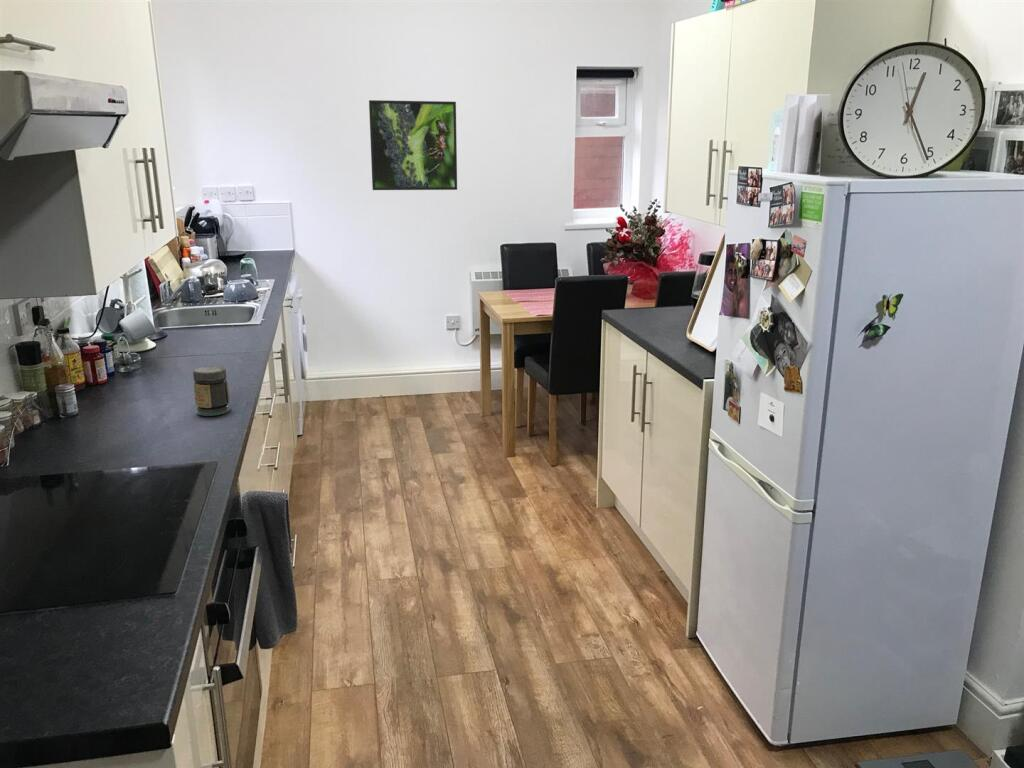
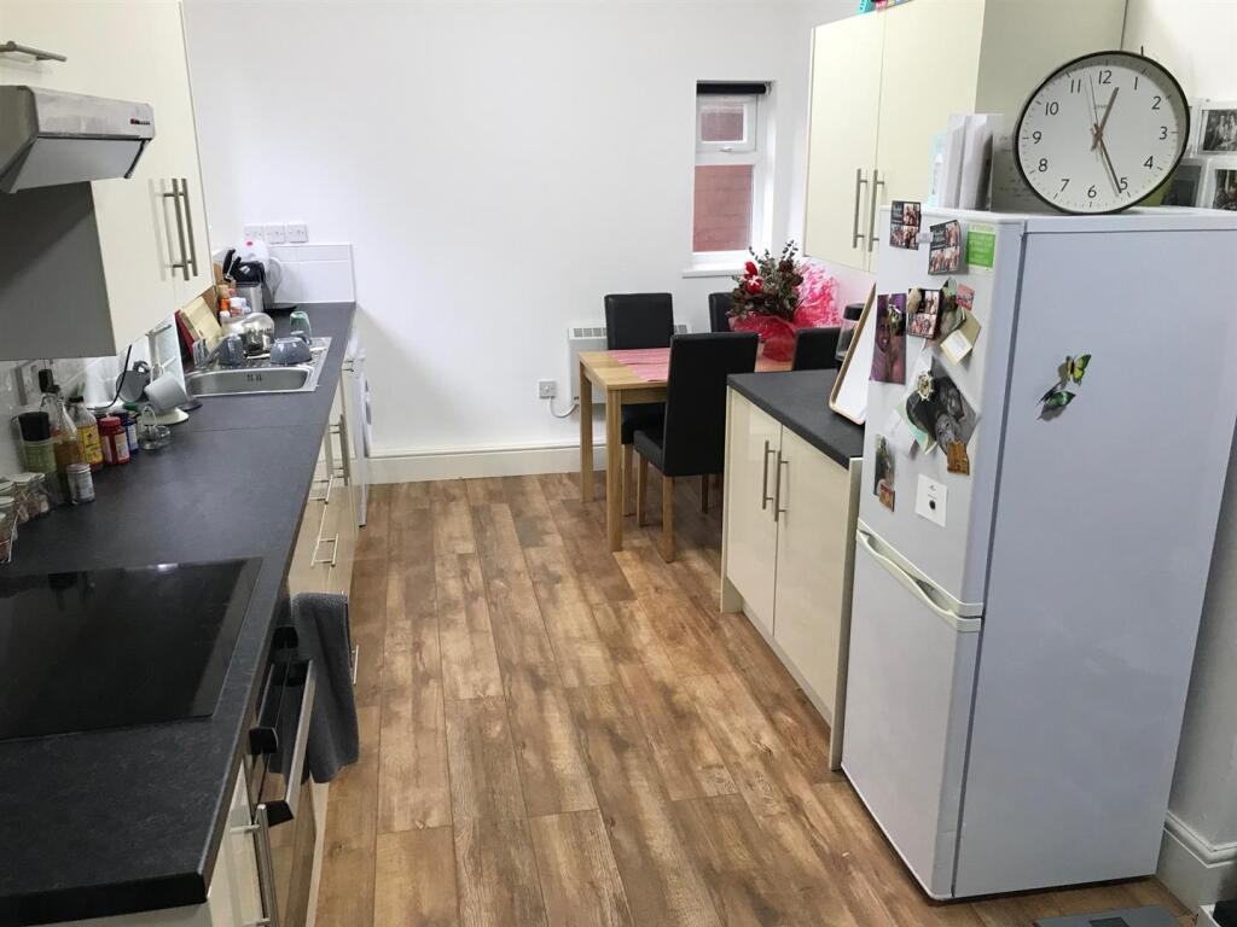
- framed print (414, 146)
- jar (211, 390)
